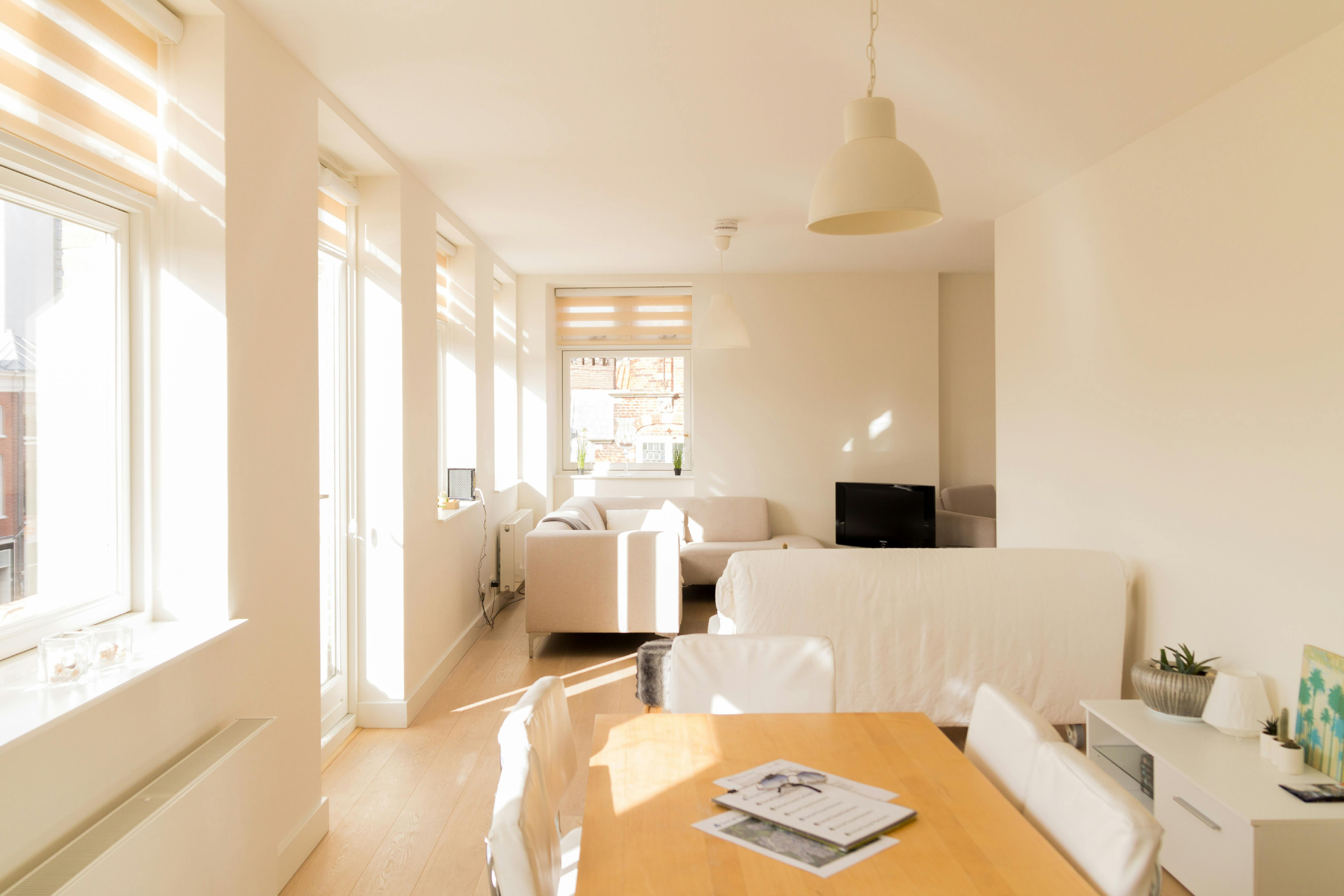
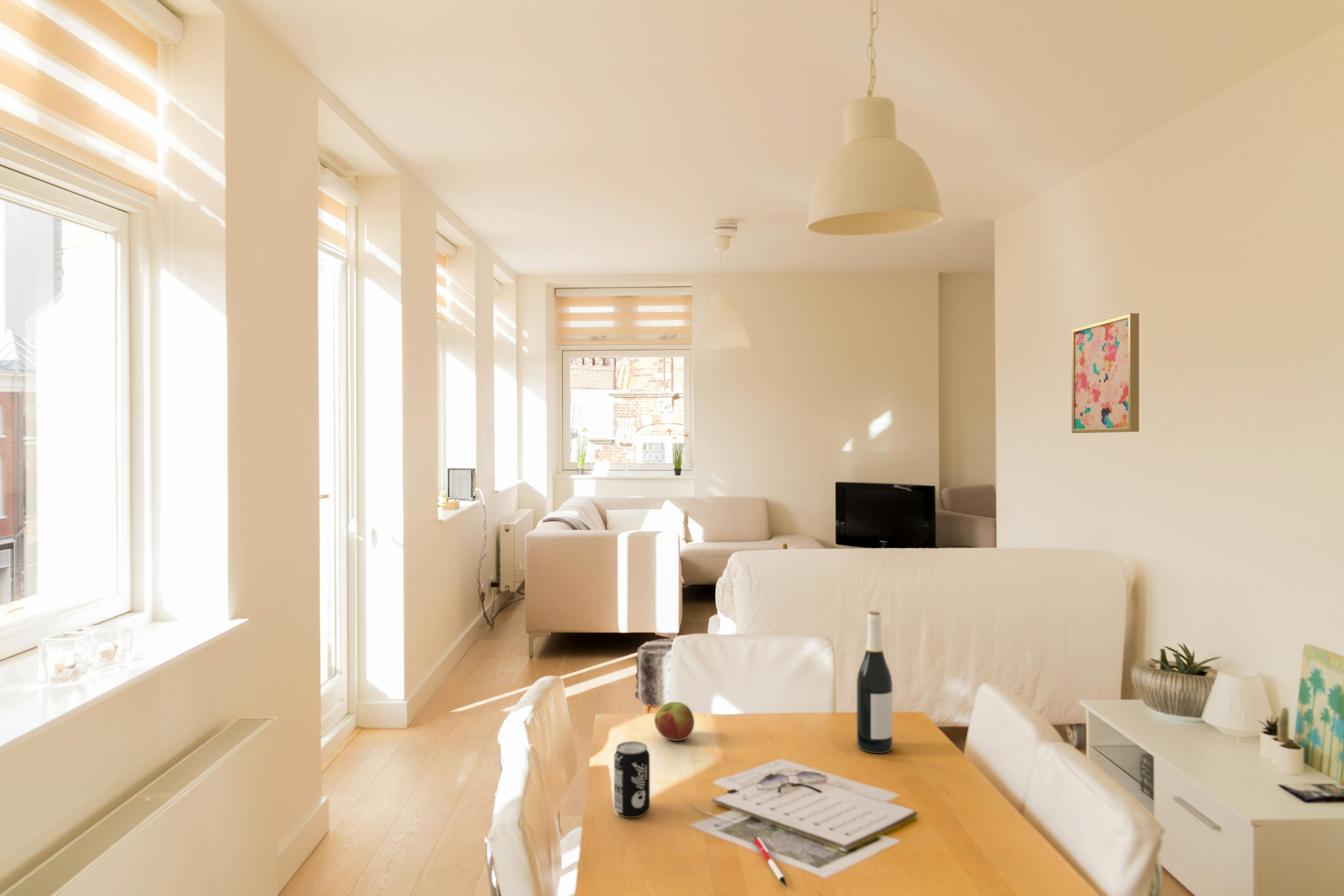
+ pen (770, 860)
+ wall art (1103, 377)
+ wine bottle (874, 680)
+ beverage can (632, 779)
+ apple (674, 721)
